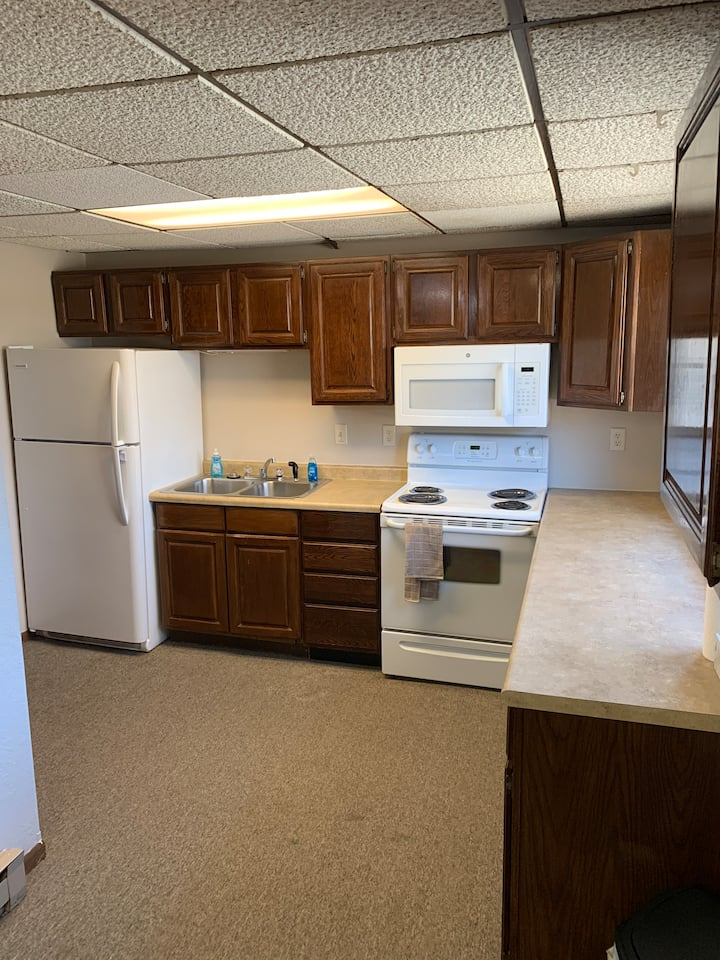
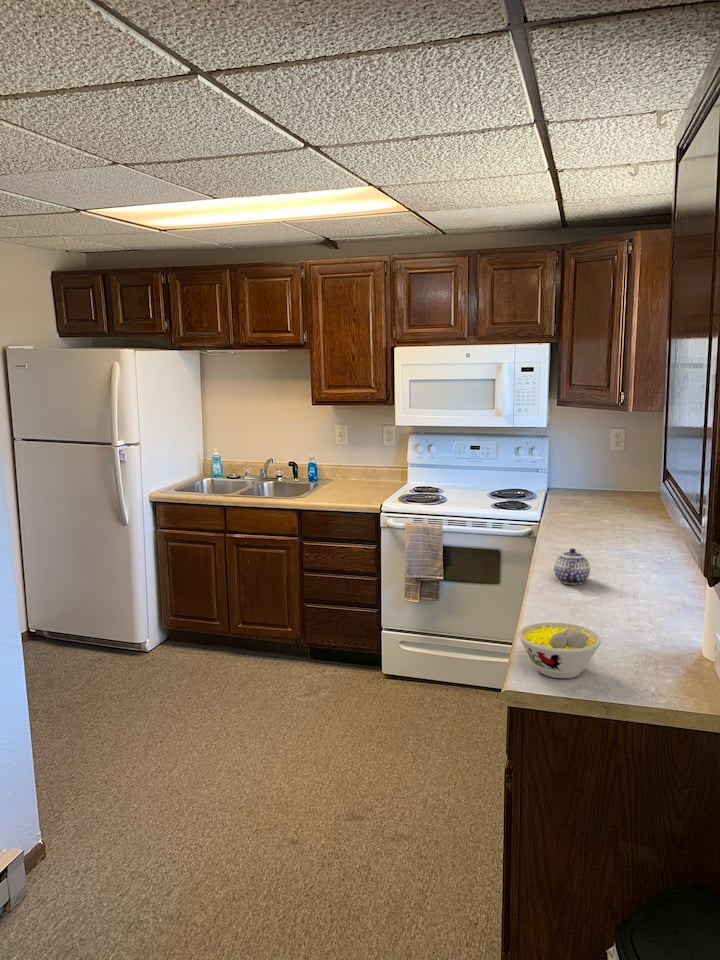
+ bowl (559, 647)
+ teapot (571, 565)
